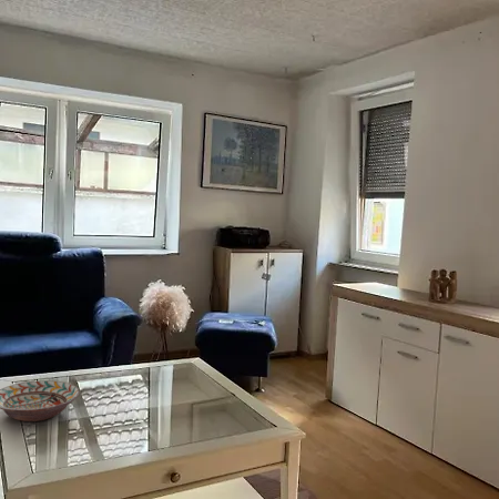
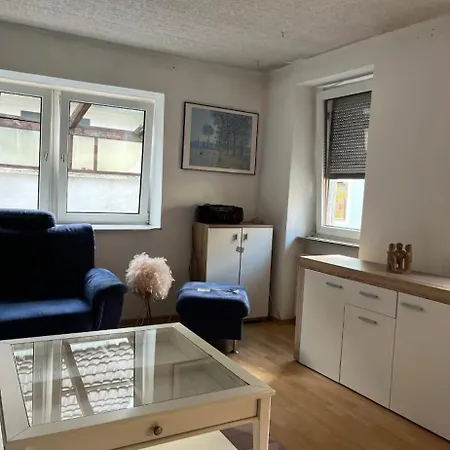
- decorative bowl (35, 404)
